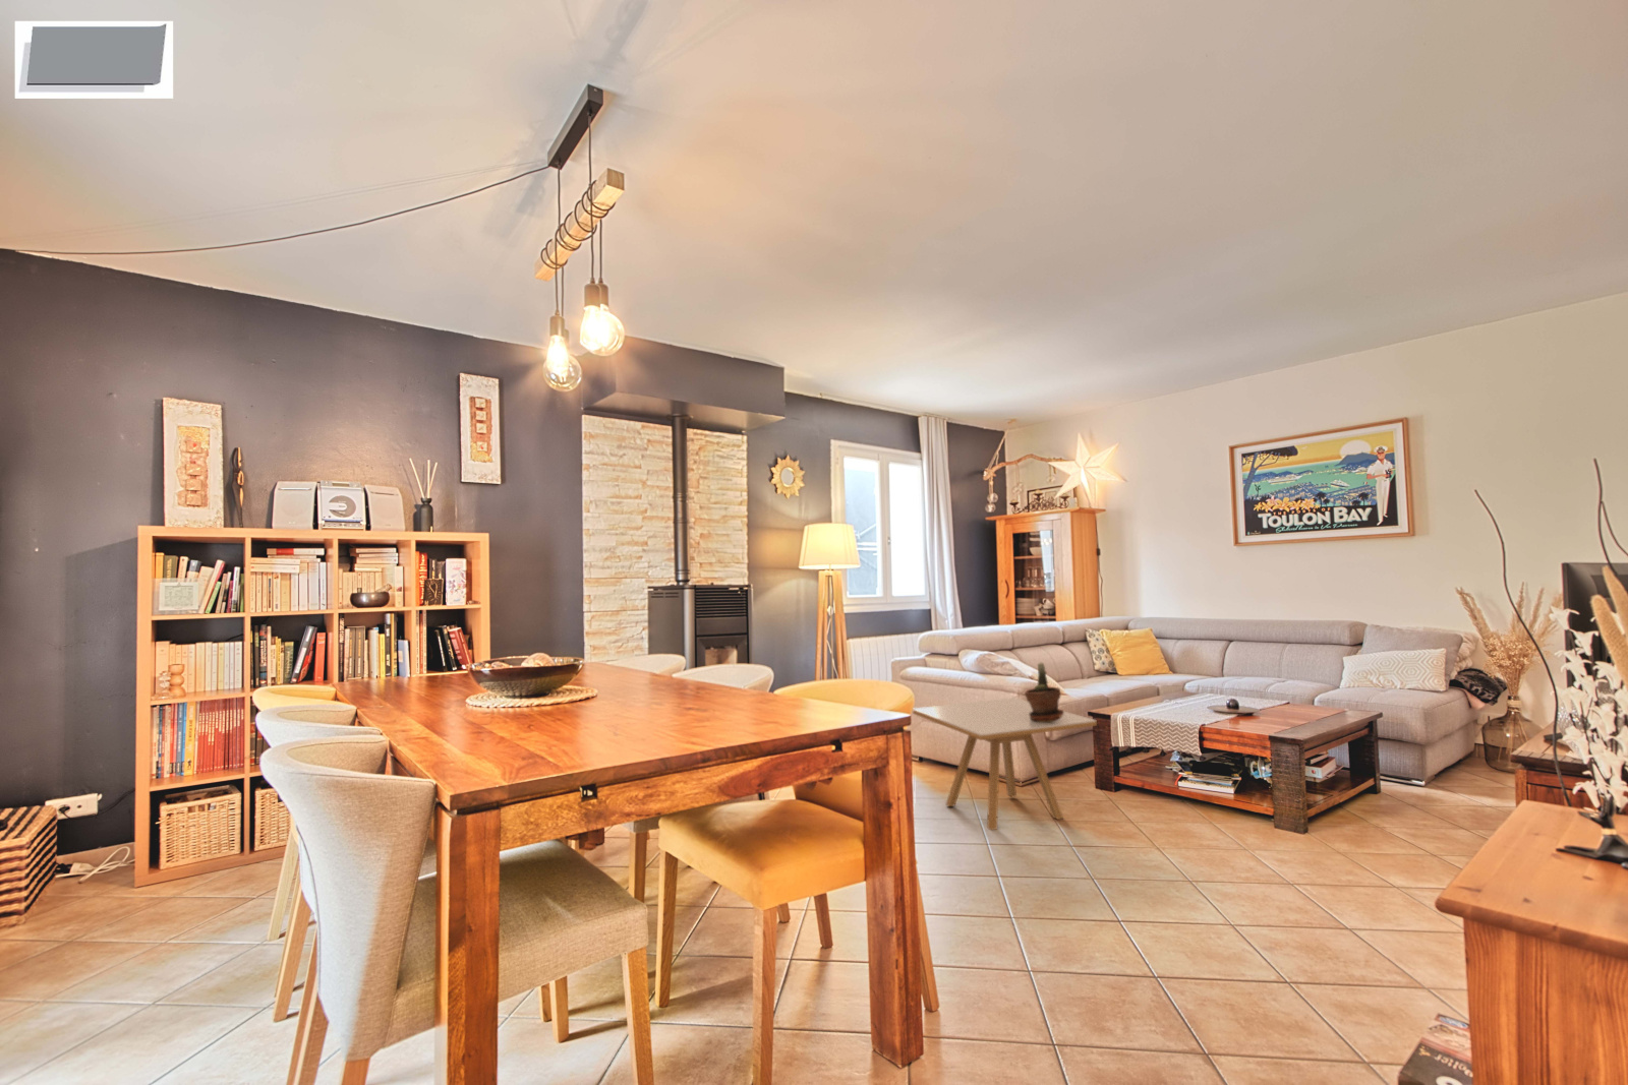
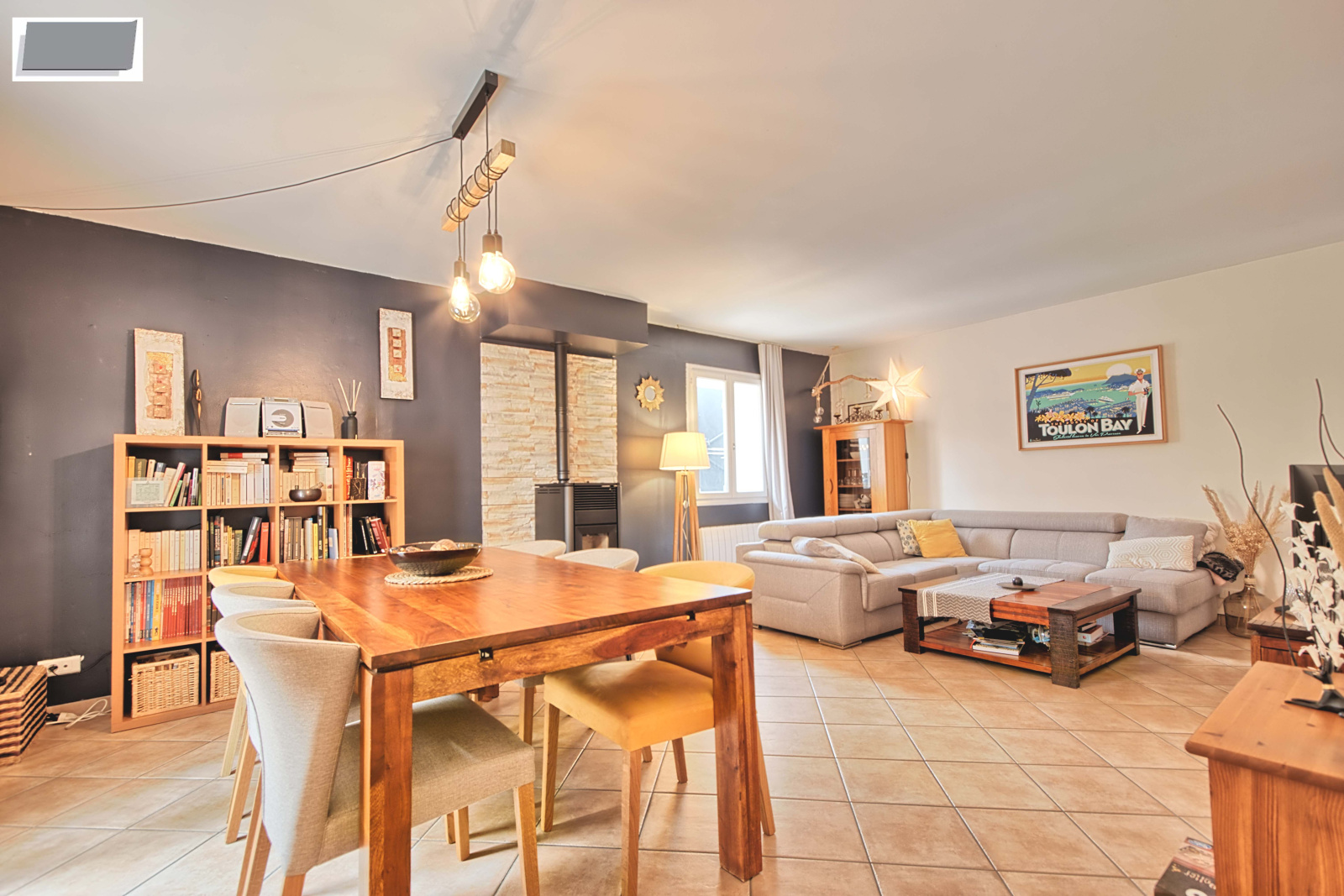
- side table (998, 763)
- potted plant (1043, 691)
